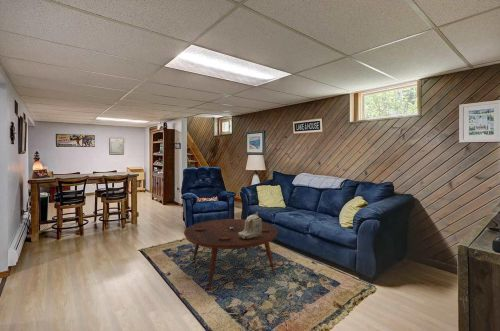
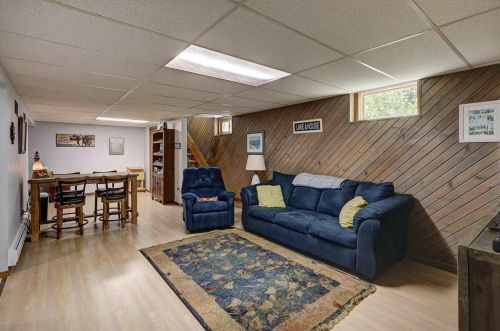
- decorative box (249, 225)
- coffee table (231, 246)
